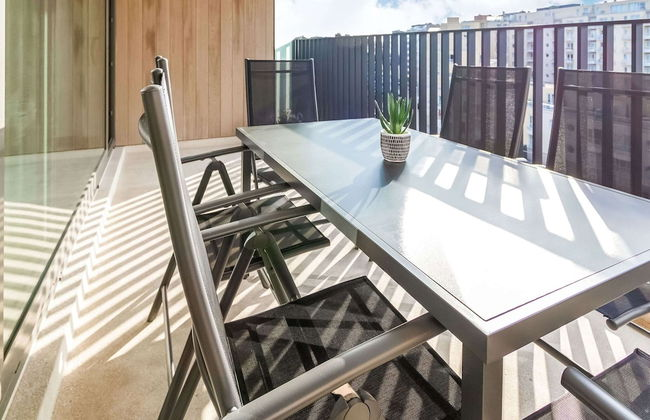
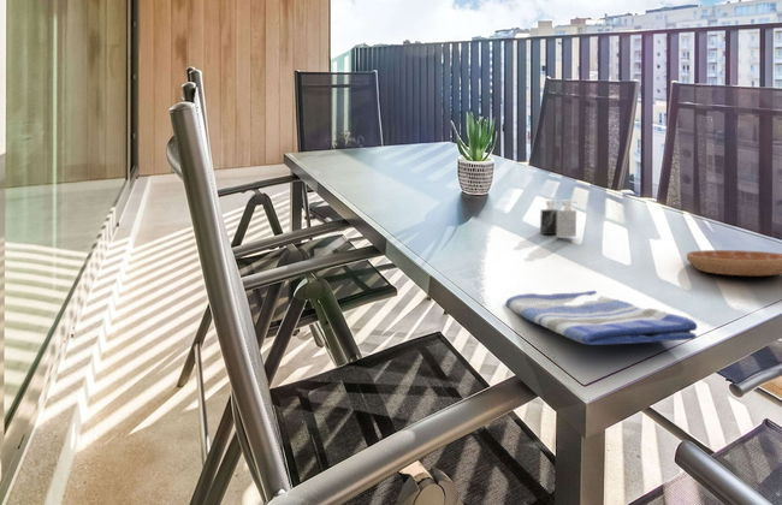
+ candle (558, 218)
+ saucer (737, 262)
+ dish towel (590, 314)
